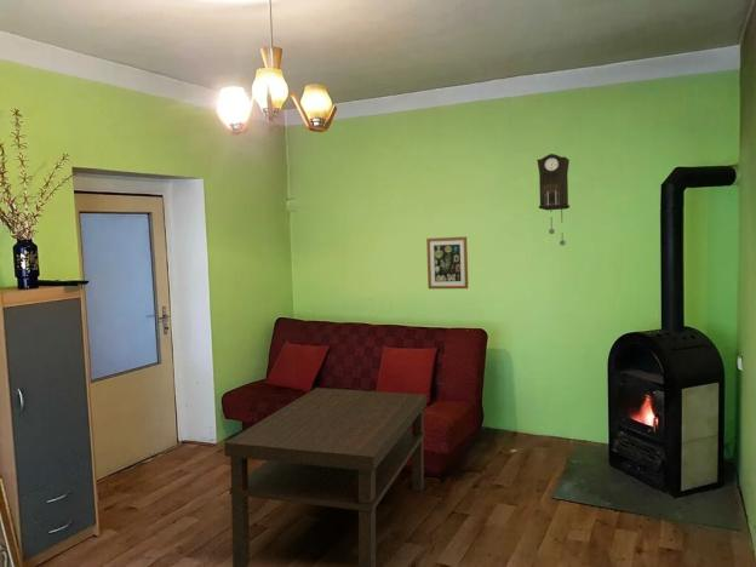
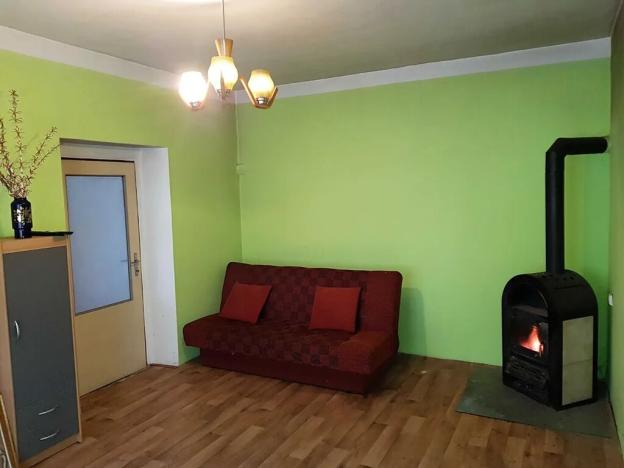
- wall art (447, 263)
- pendulum clock (554, 200)
- coffee table (340, 469)
